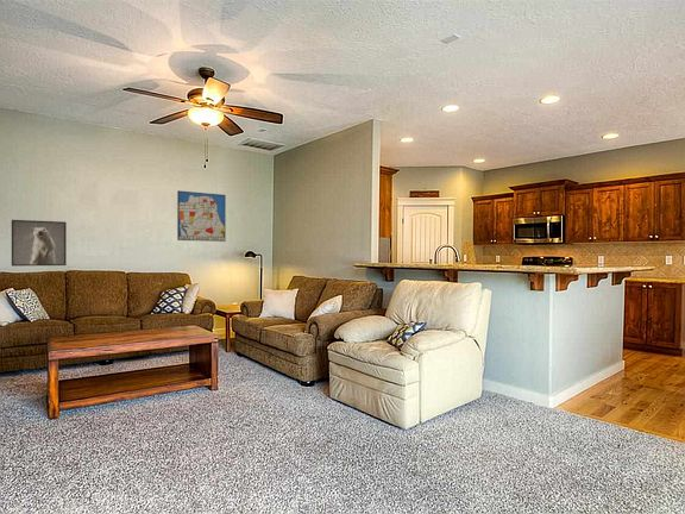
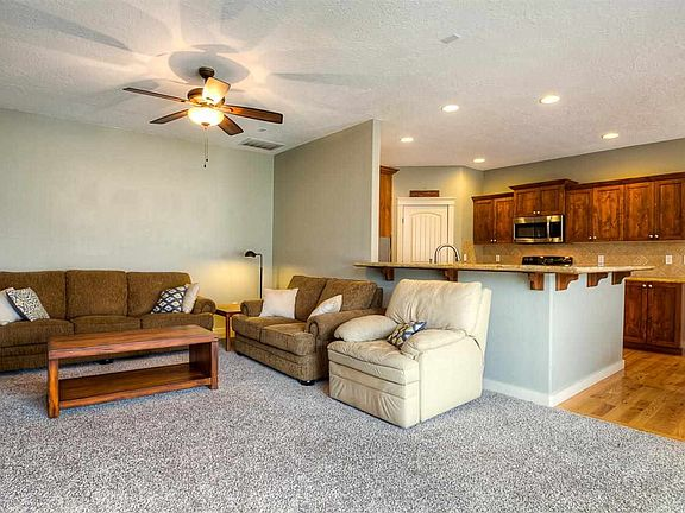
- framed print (39, 243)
- wall art (202, 217)
